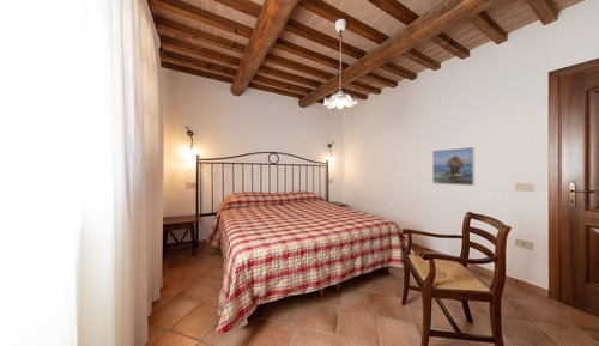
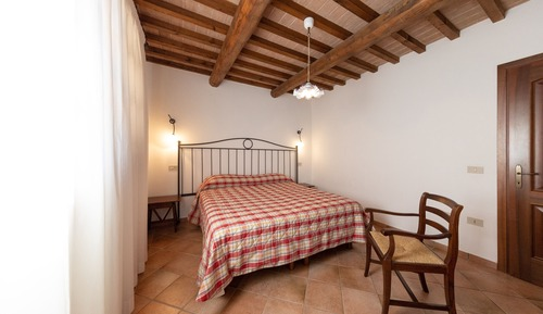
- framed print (452, 166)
